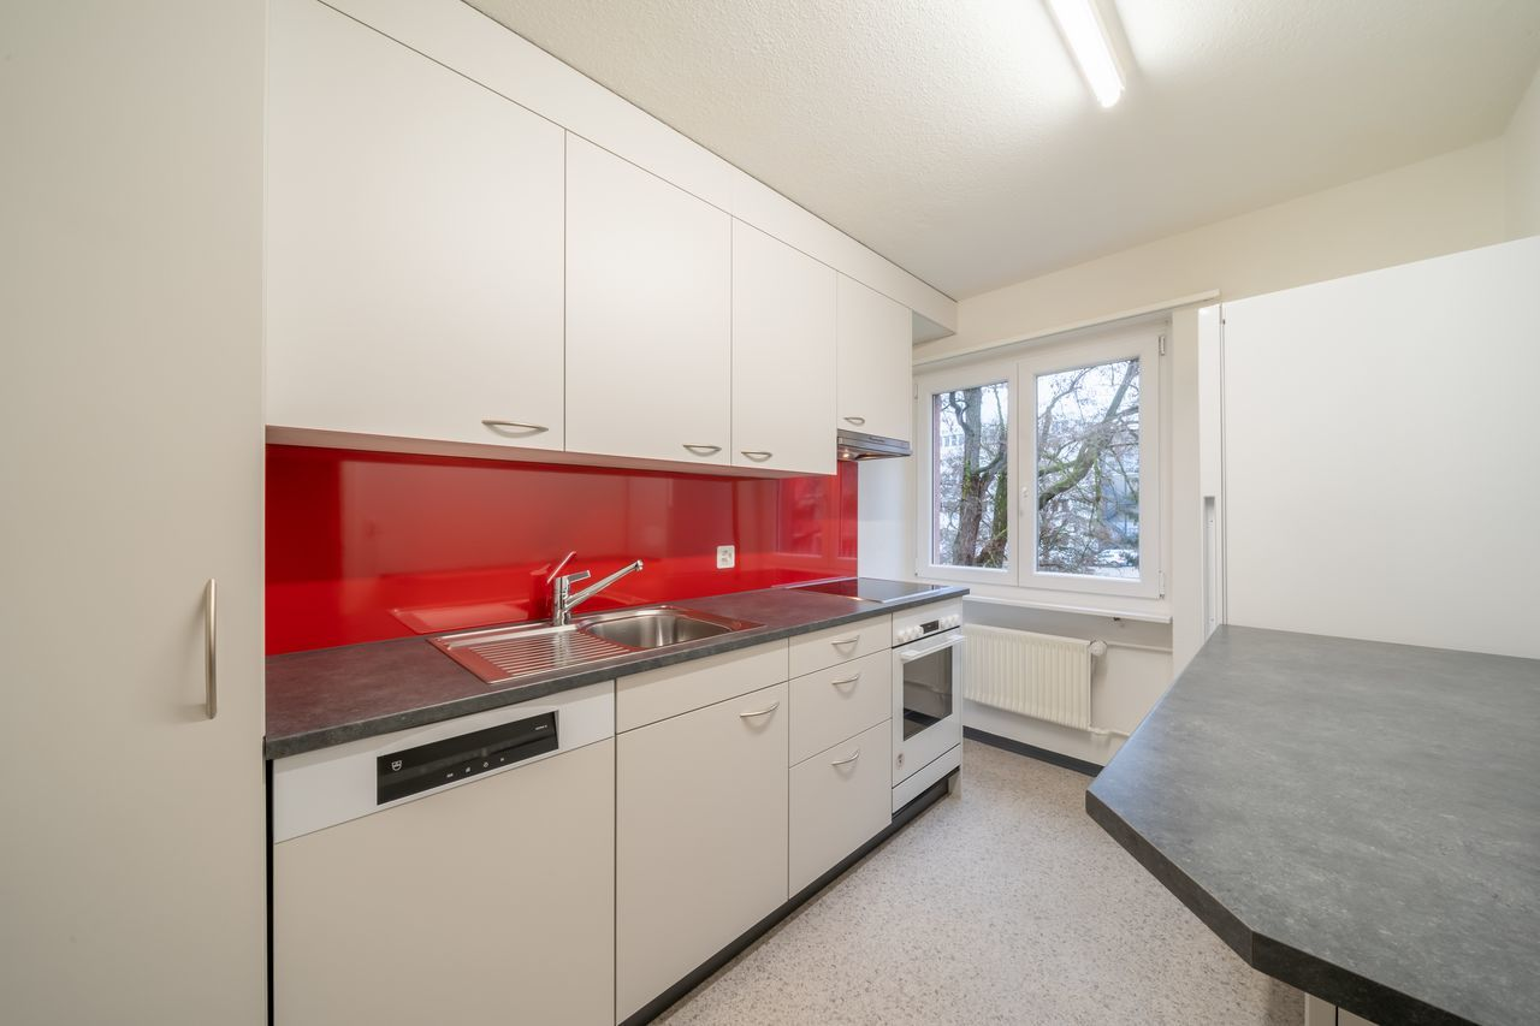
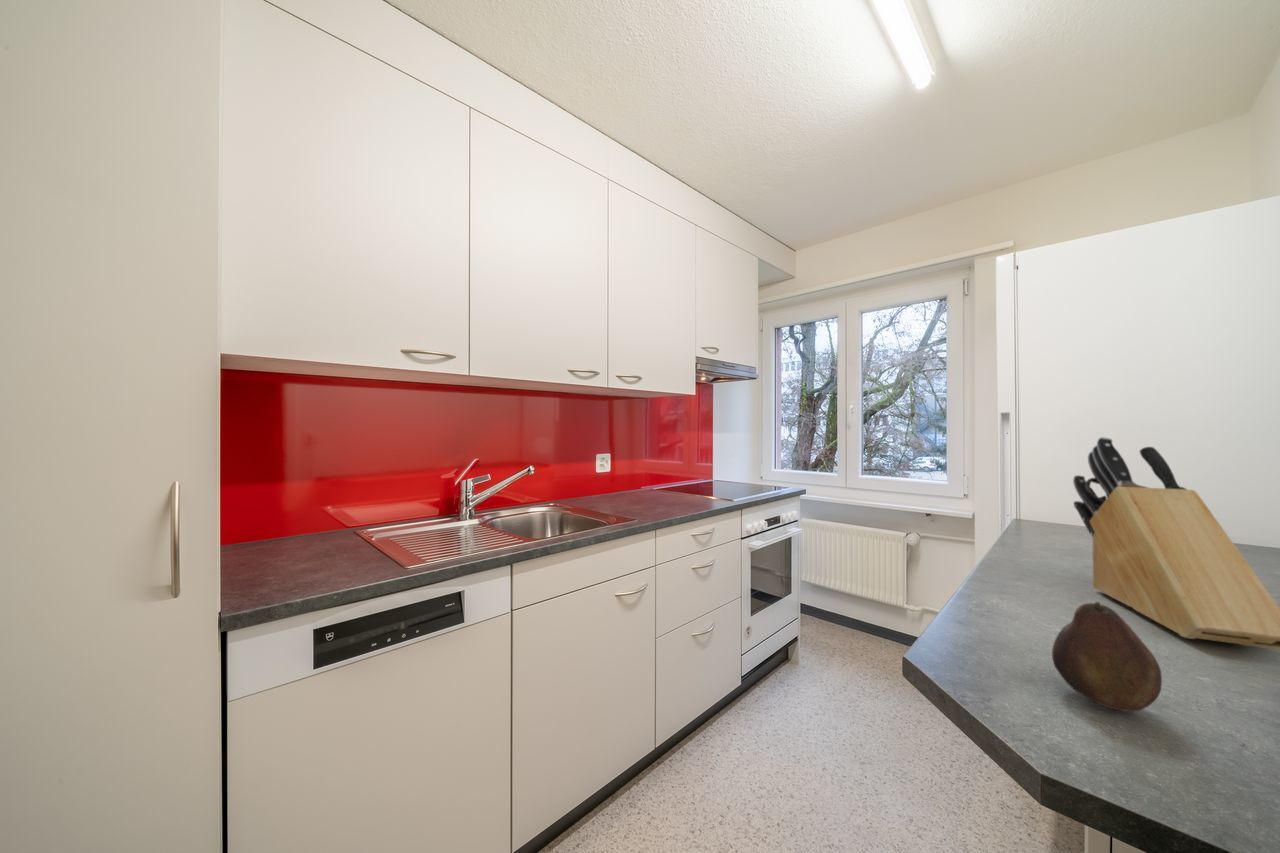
+ knife block (1158, 523)
+ fruit (1103, 651)
